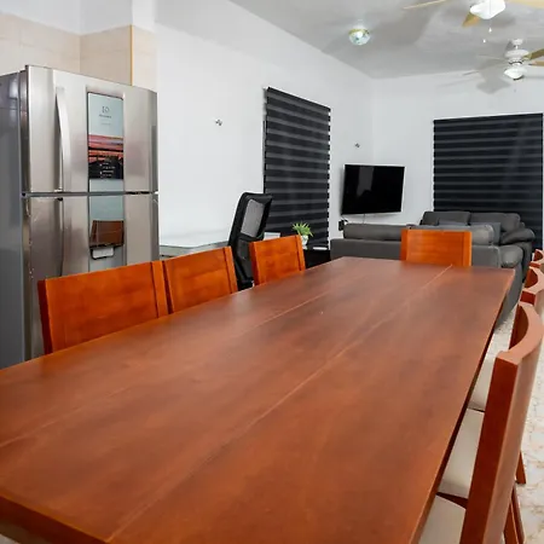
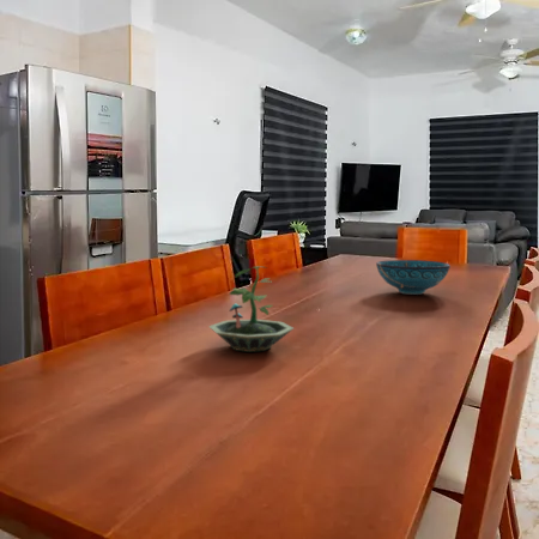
+ terrarium (254, 281)
+ decorative bowl (411, 277)
